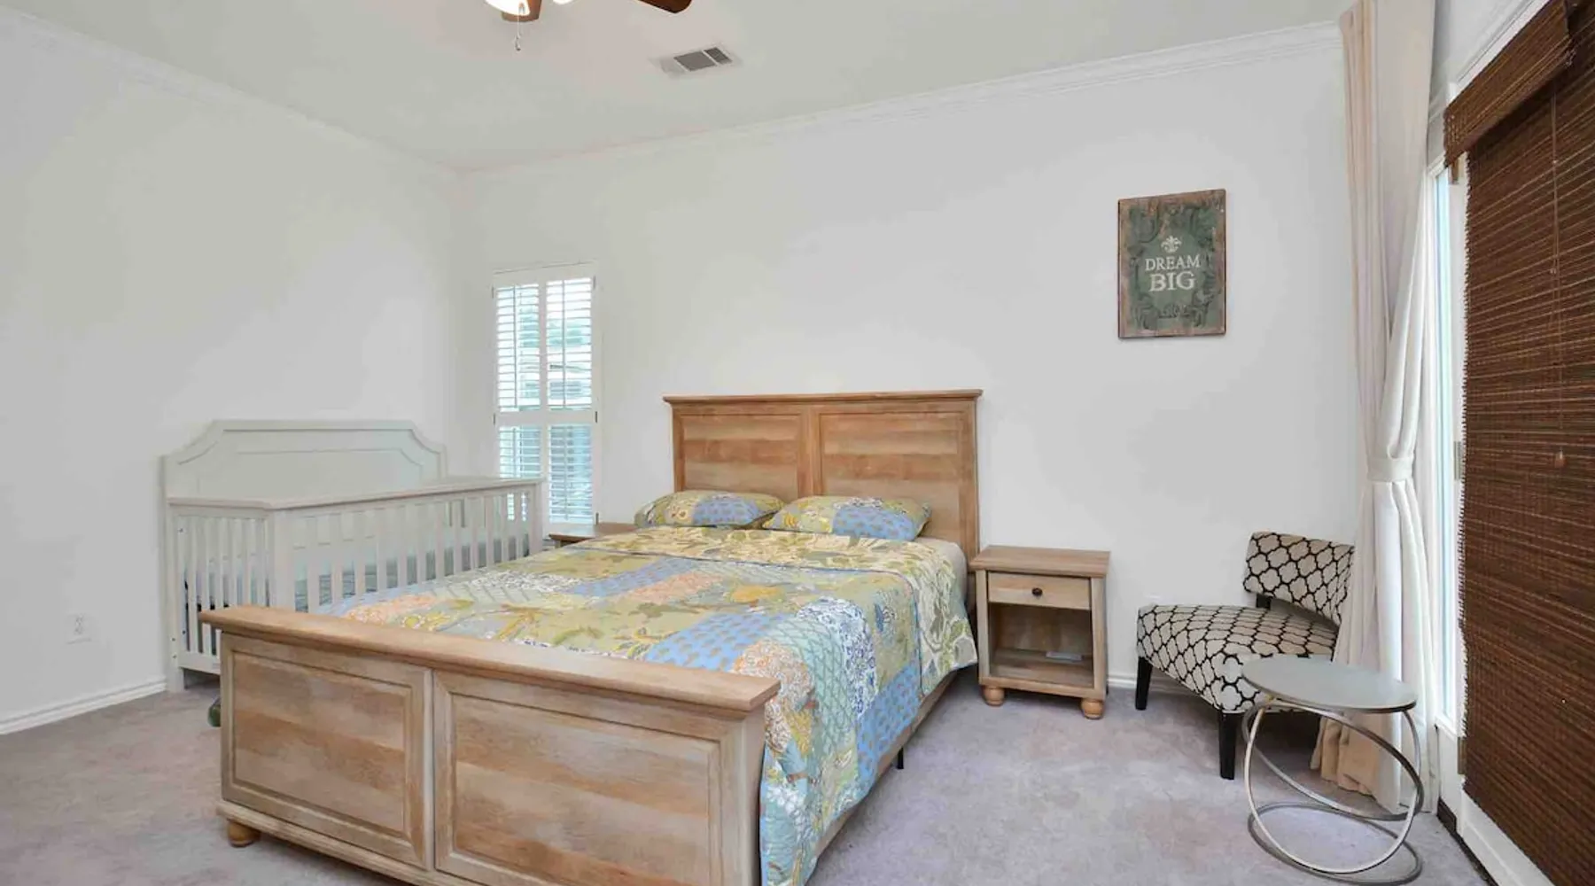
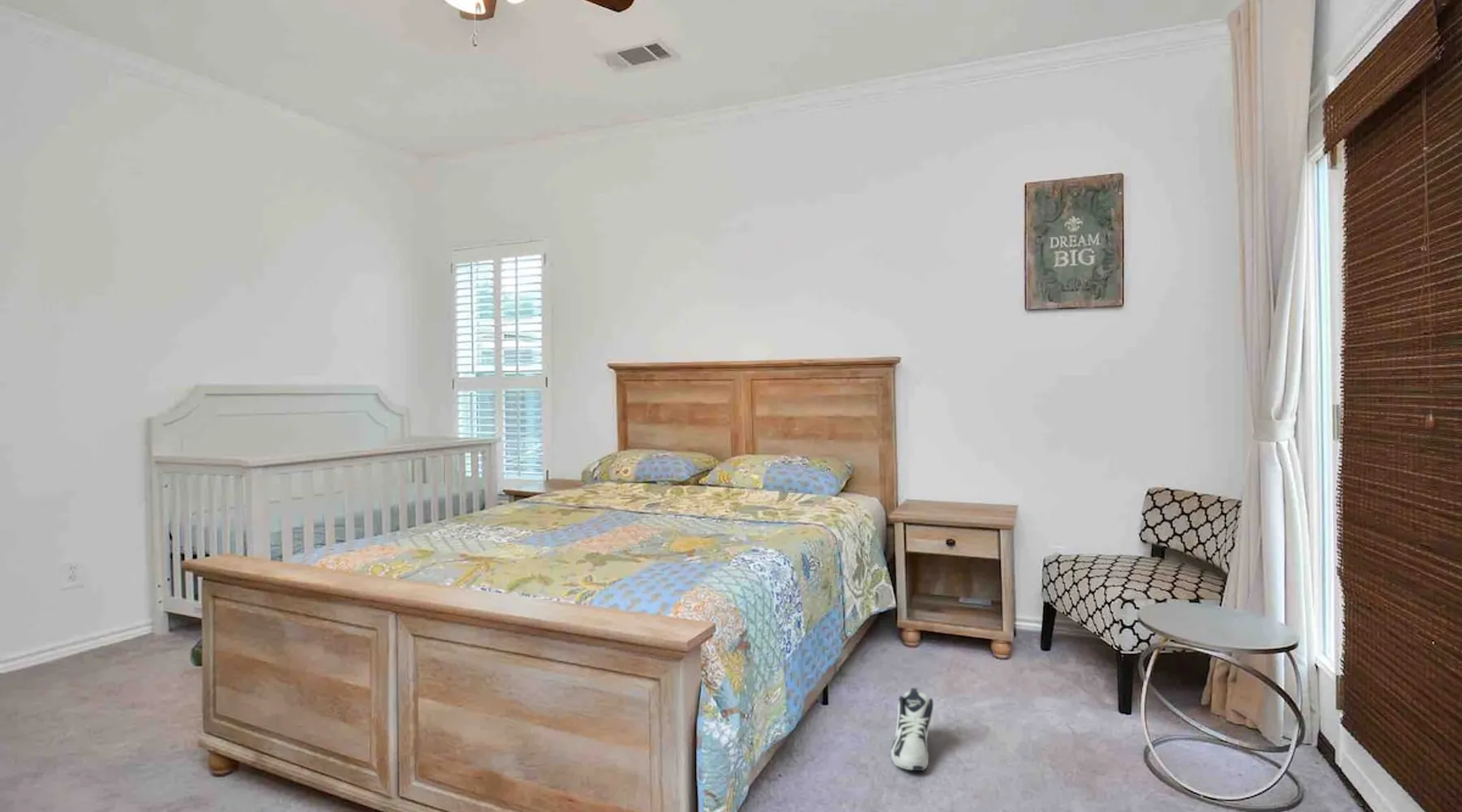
+ sneaker (912, 723)
